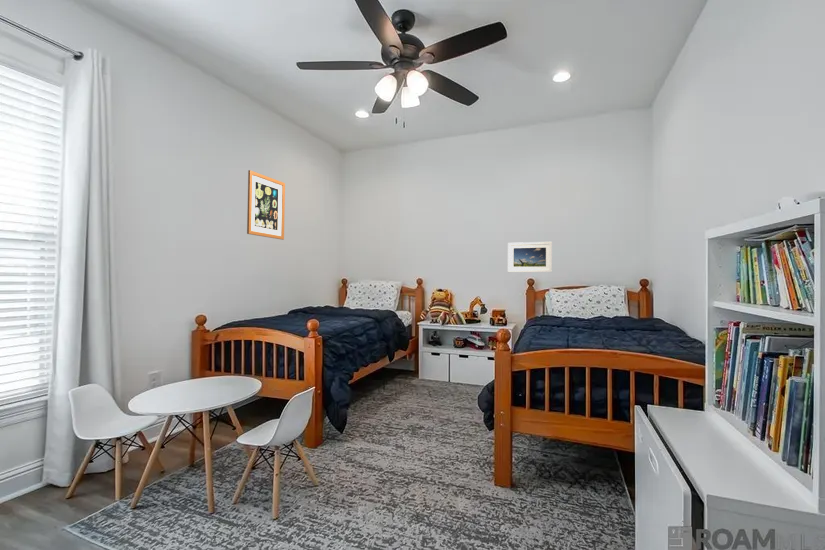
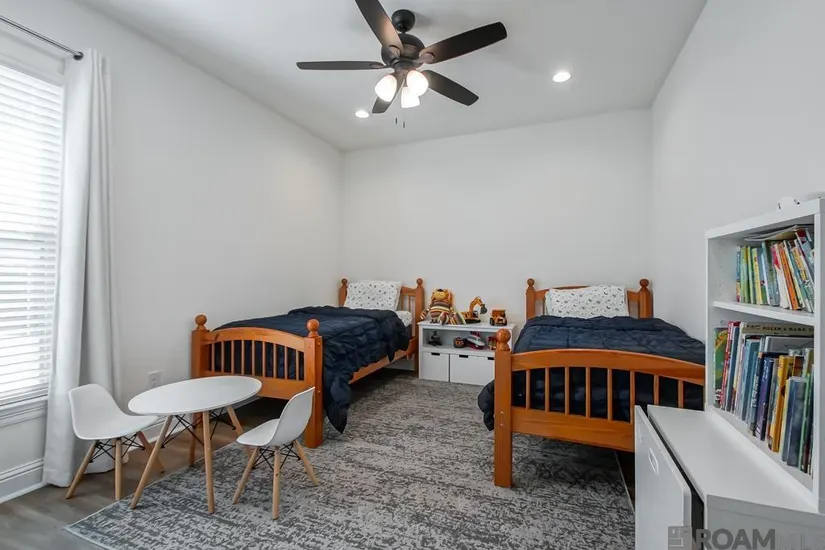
- wall art (267, 206)
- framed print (529, 257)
